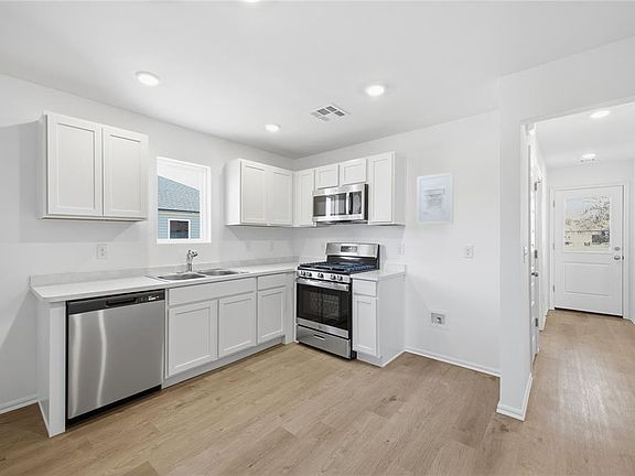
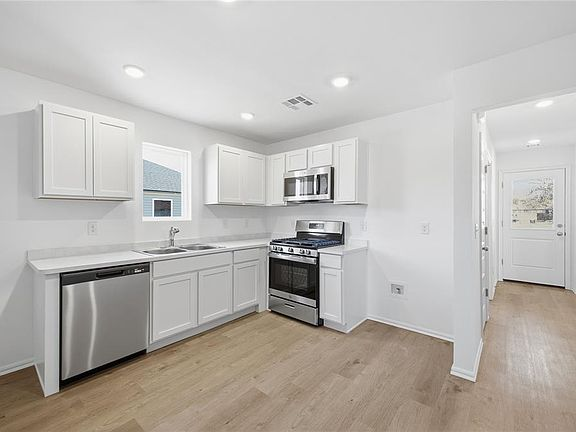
- wall art (434, 199)
